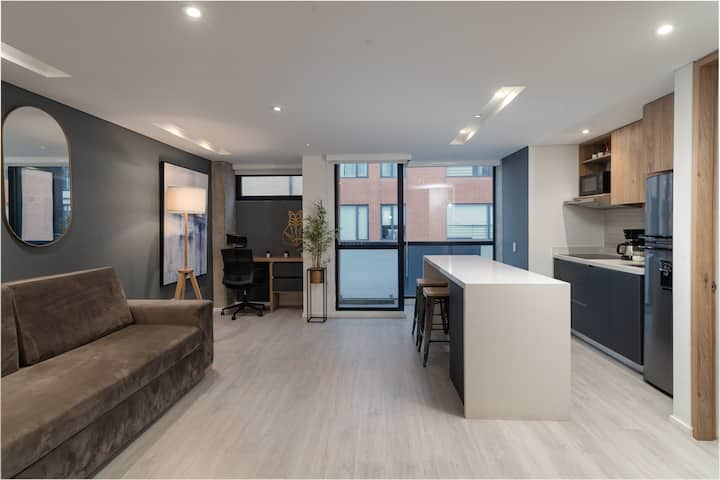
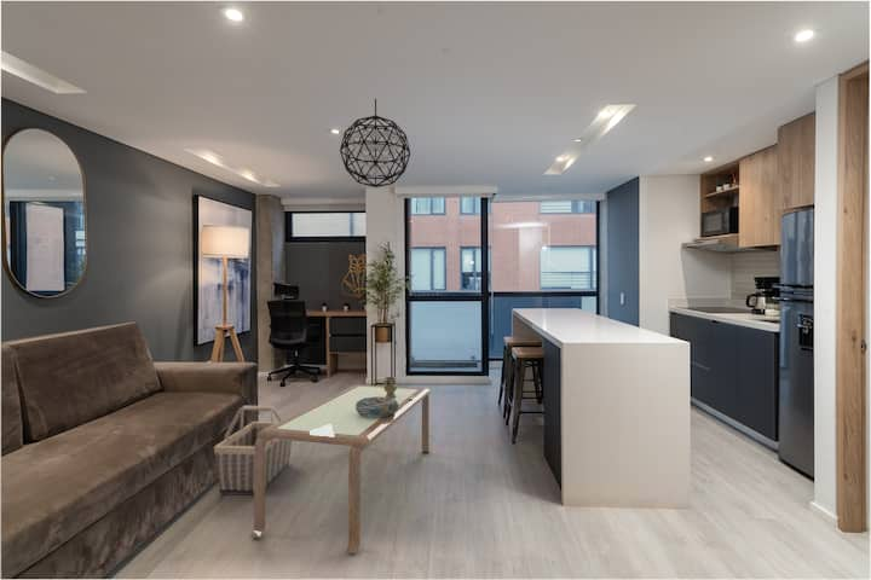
+ decorative bowl (376, 405)
+ basket (255, 441)
+ pendant light (375, 143)
+ coffee table (358, 446)
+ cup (396, 387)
